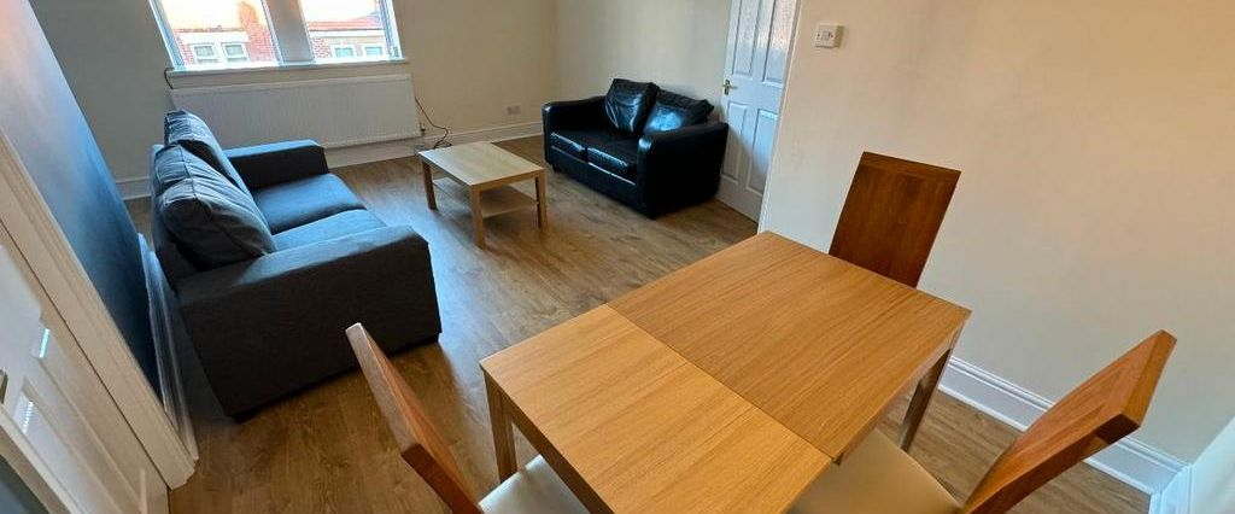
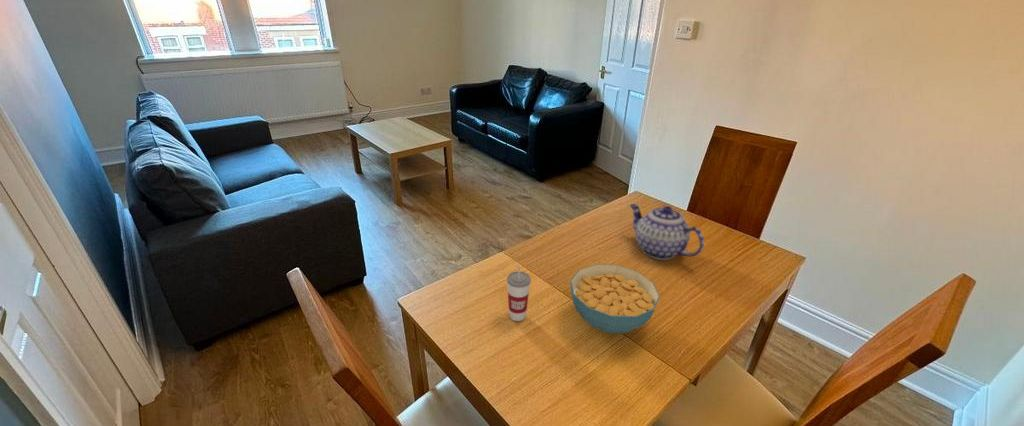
+ cereal bowl (611, 305)
+ teapot (663, 229)
+ cup (518, 290)
